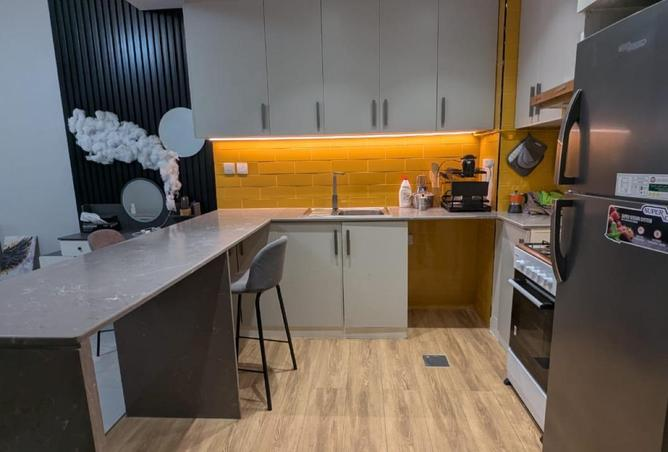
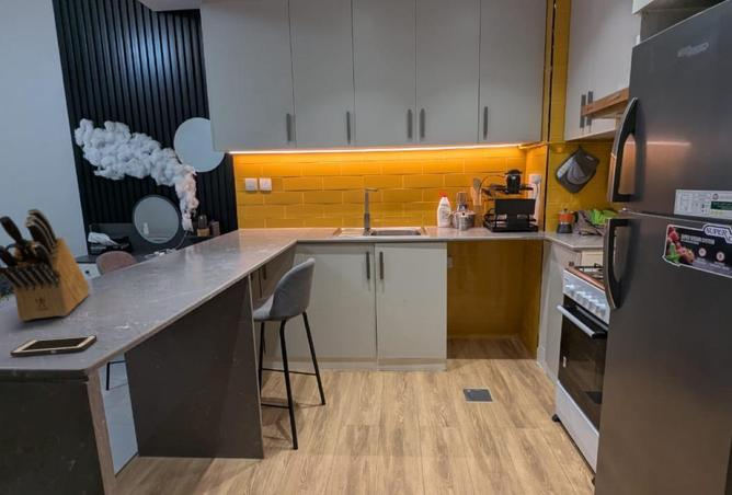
+ knife block (45, 260)
+ cell phone (56, 345)
